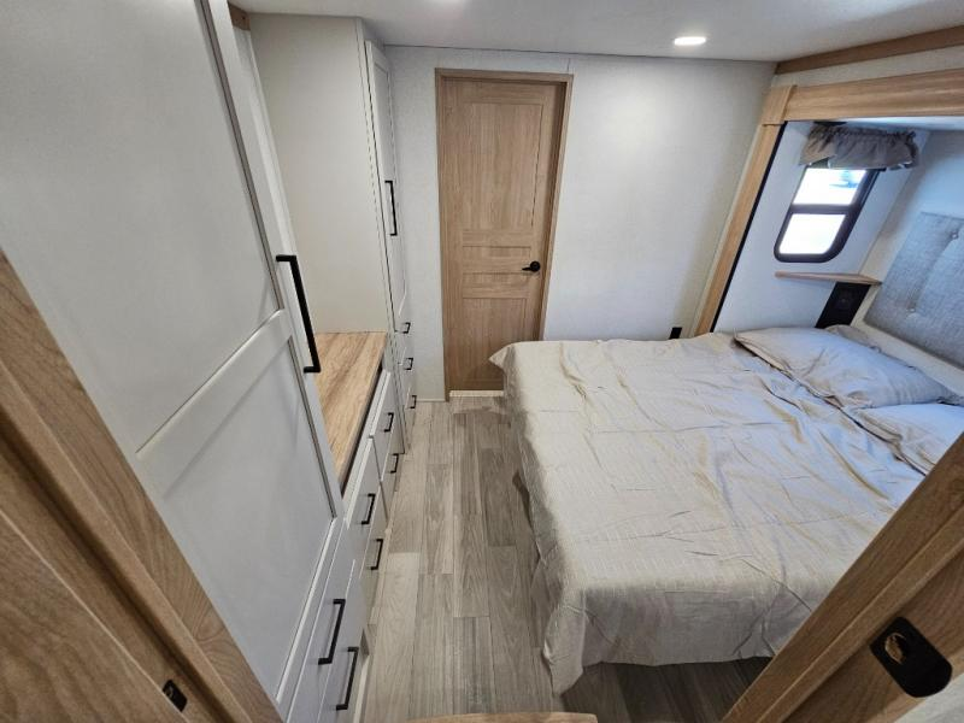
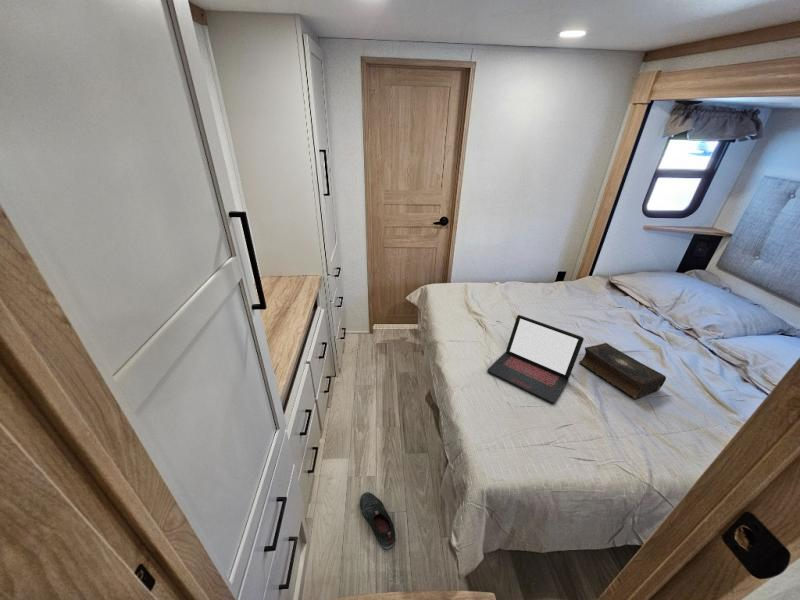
+ laptop (533, 355)
+ shoe (377, 515)
+ book (620, 367)
